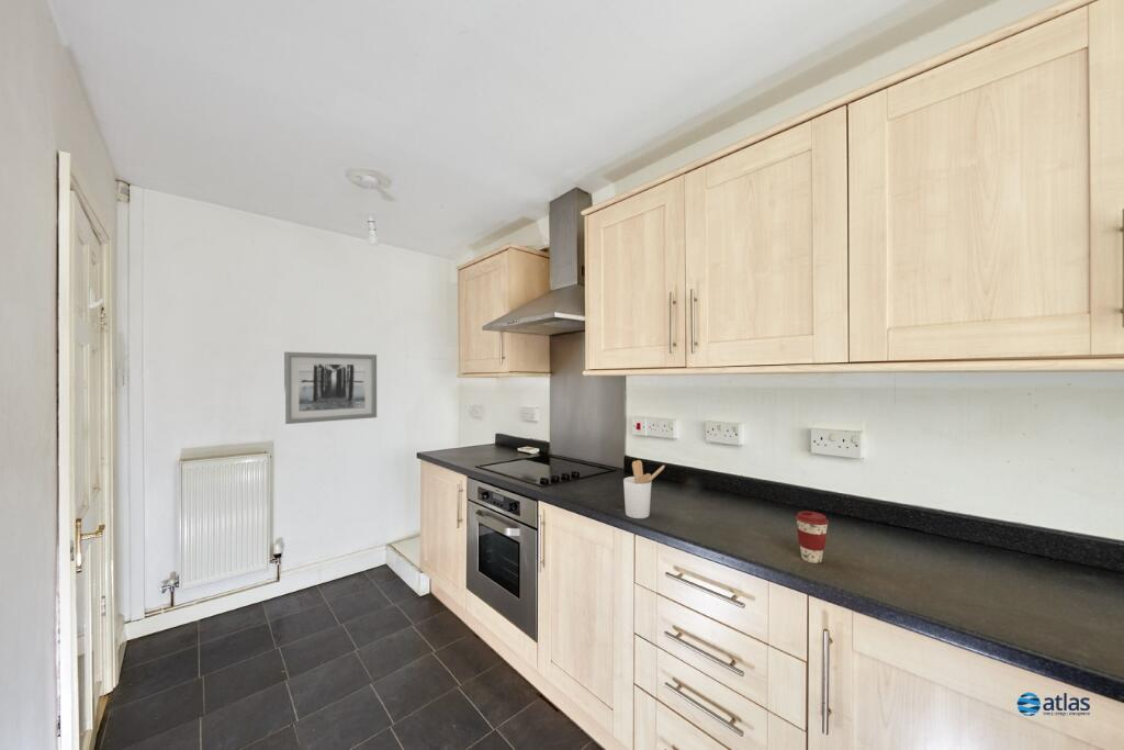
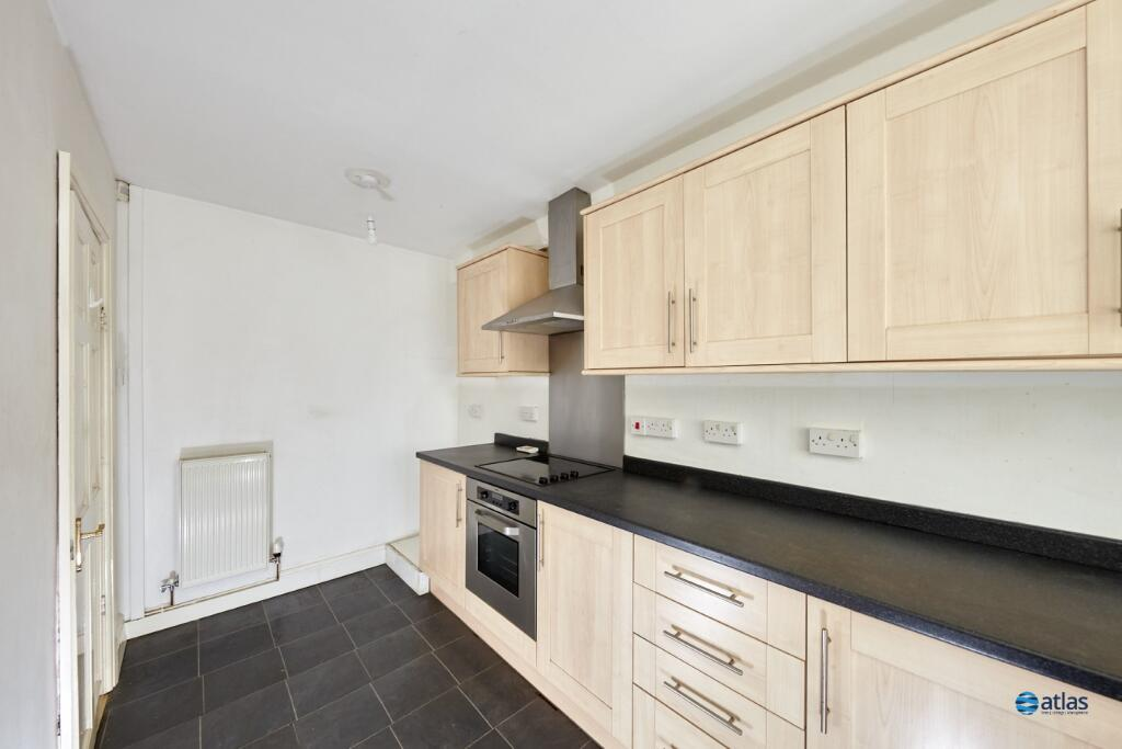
- wall art (334, 387)
- utensil holder (644, 489)
- coffee cup (811, 537)
